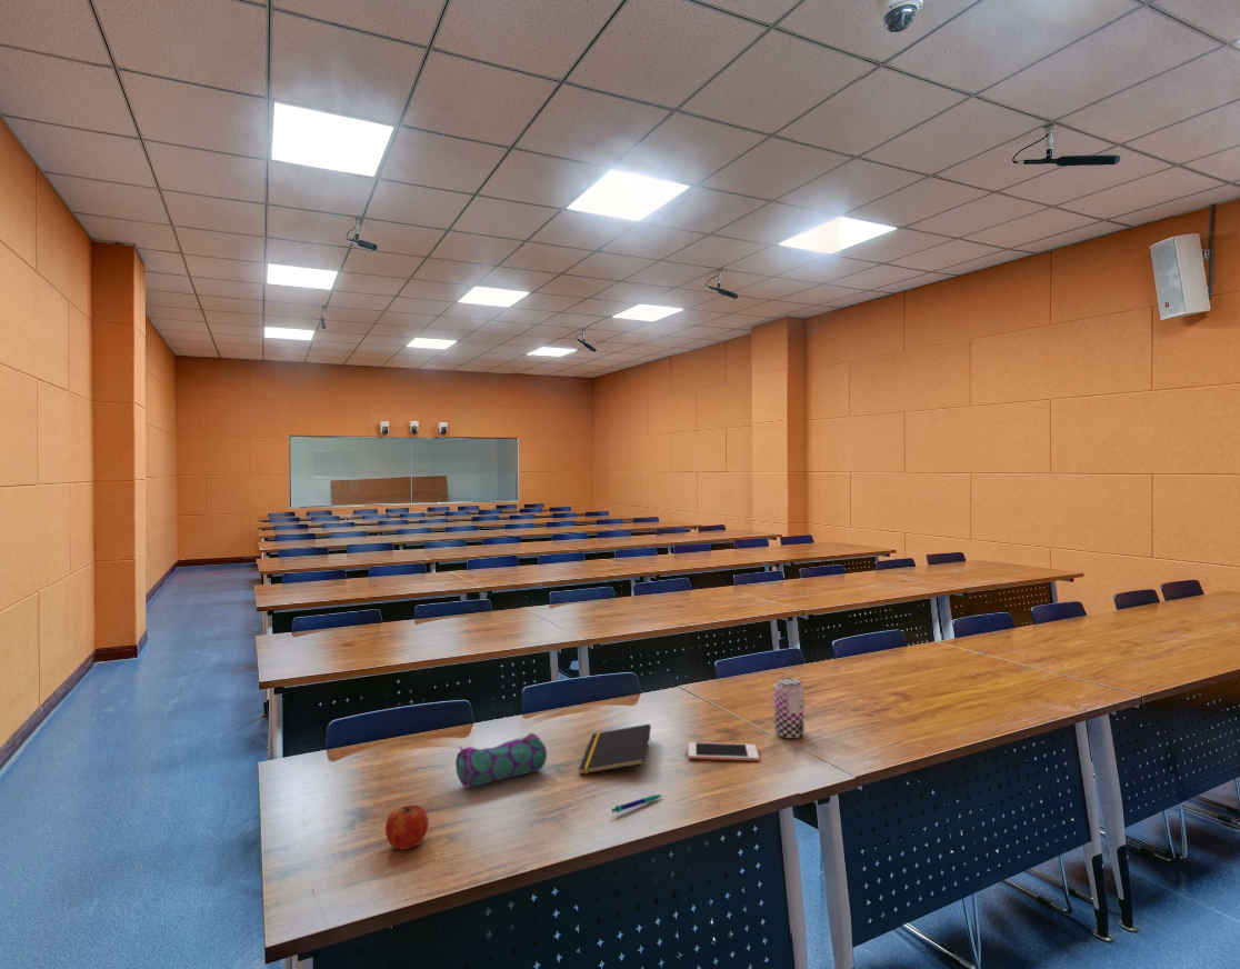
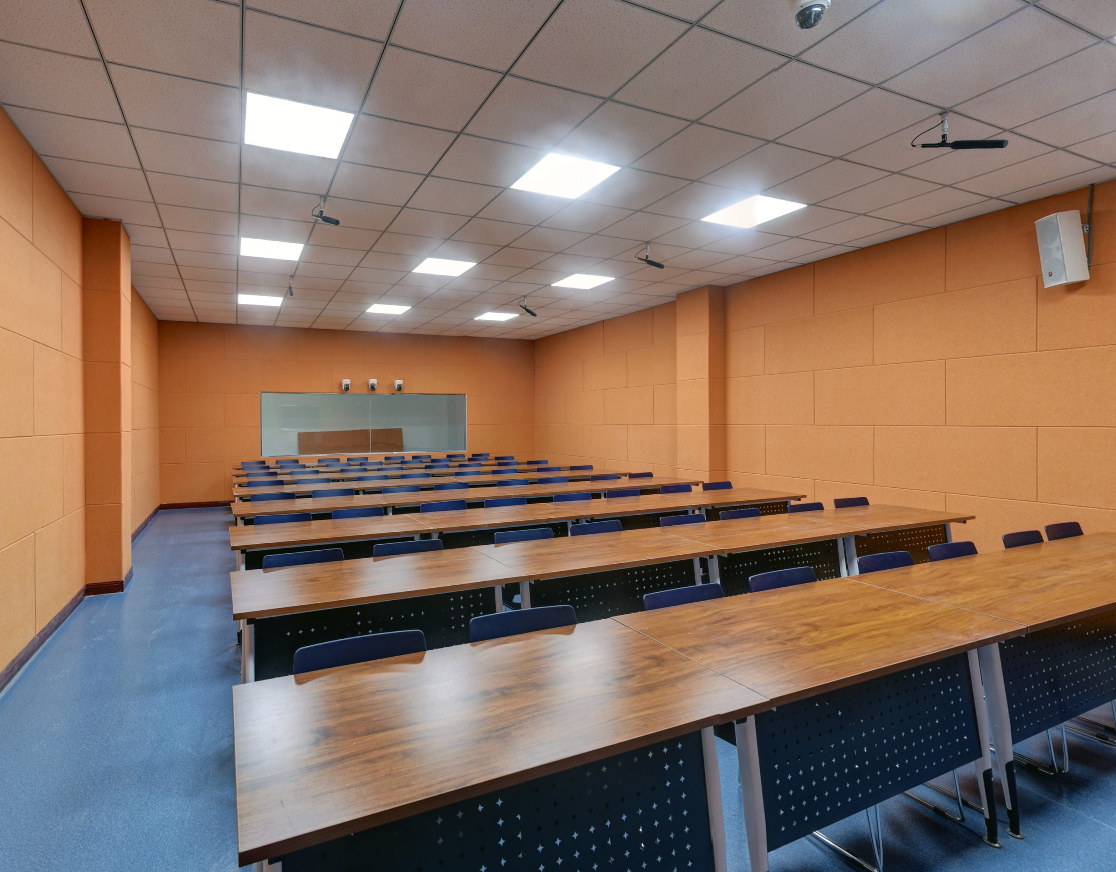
- notepad (617, 747)
- beer can (789, 708)
- pencil case (501, 758)
- pen (638, 802)
- fruit (407, 823)
- cell phone (722, 751)
